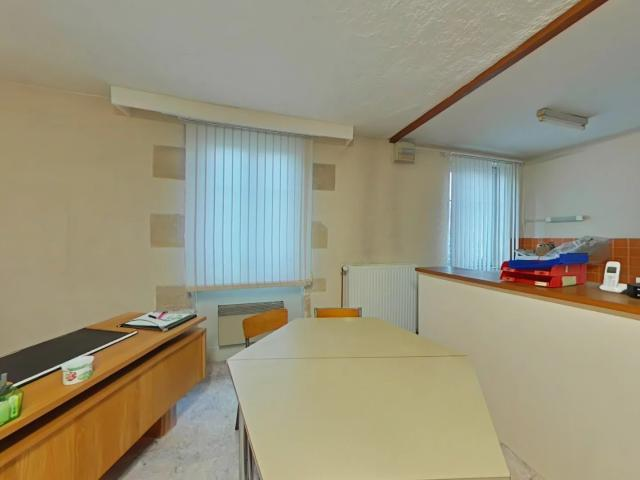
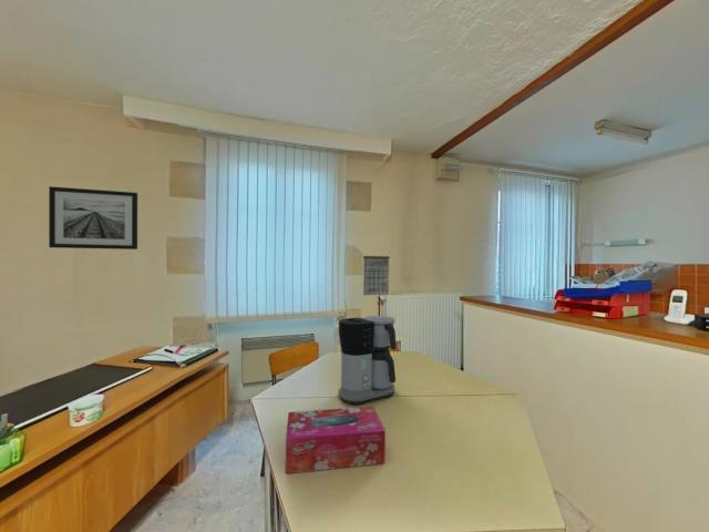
+ tissue box (333, 436)
+ coffee maker (369, 357)
+ calendar (376, 270)
+ wall art (94, 218)
